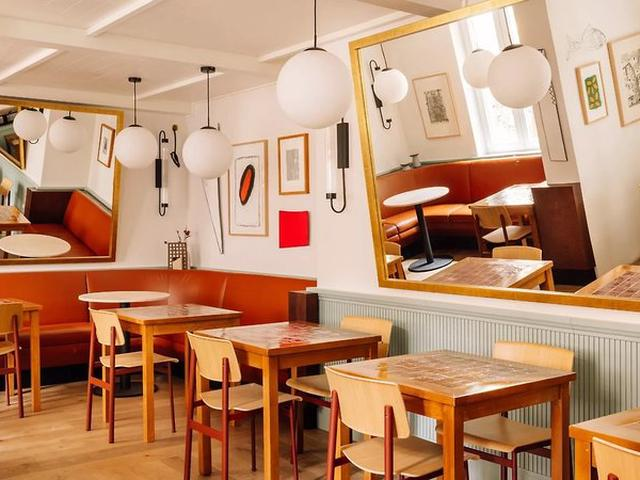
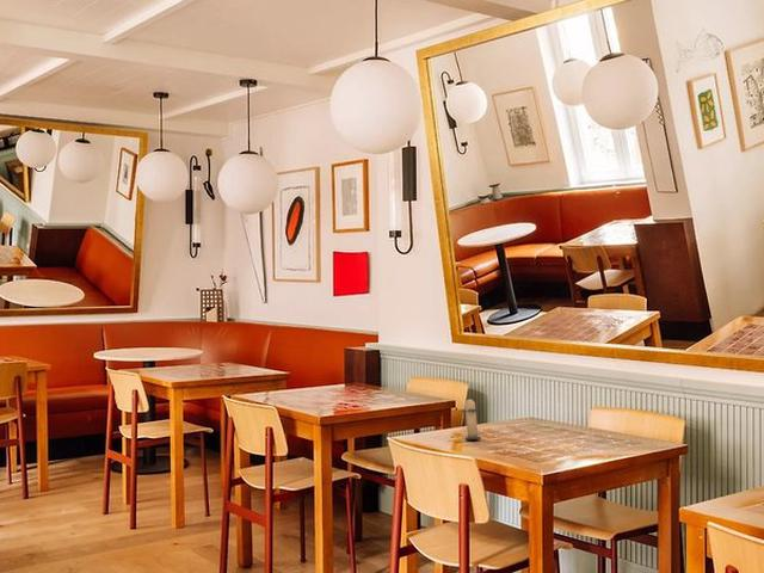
+ candle (470, 418)
